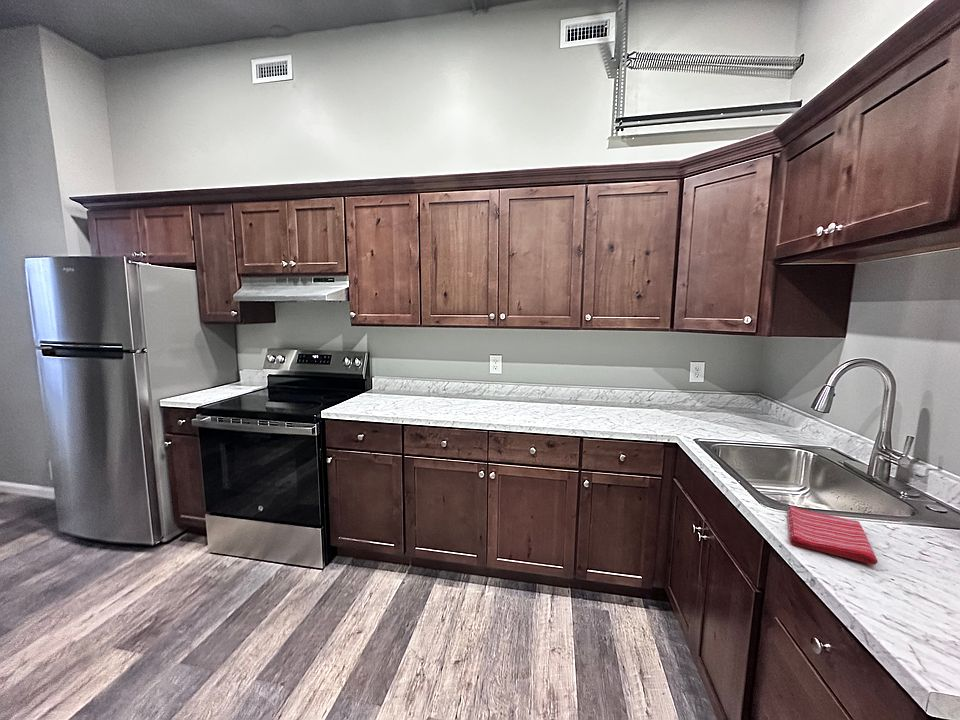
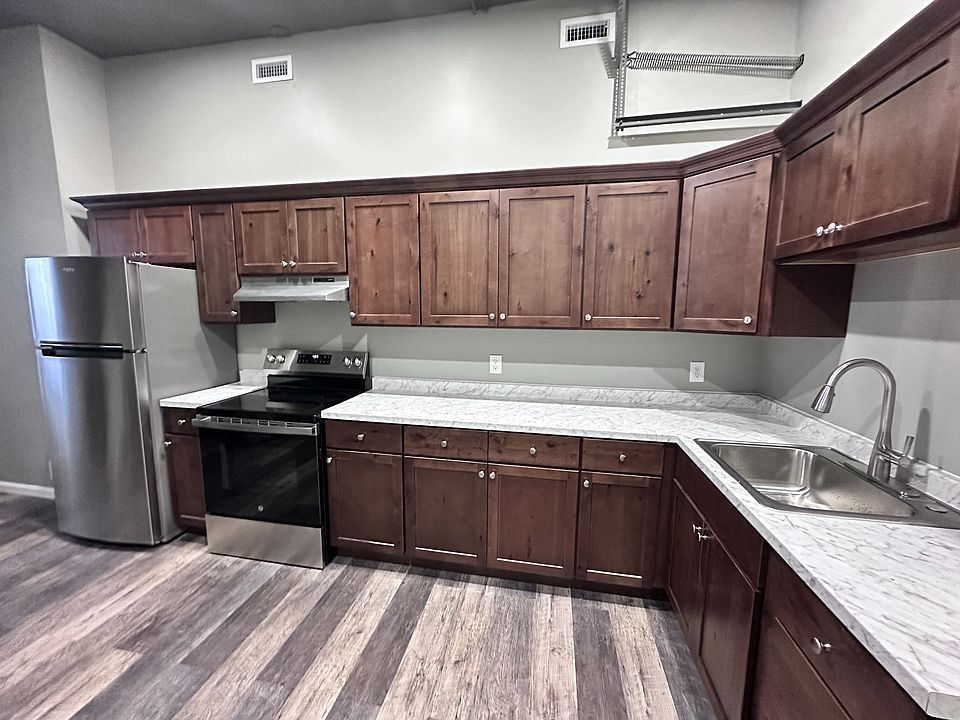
- dish towel (827, 531)
